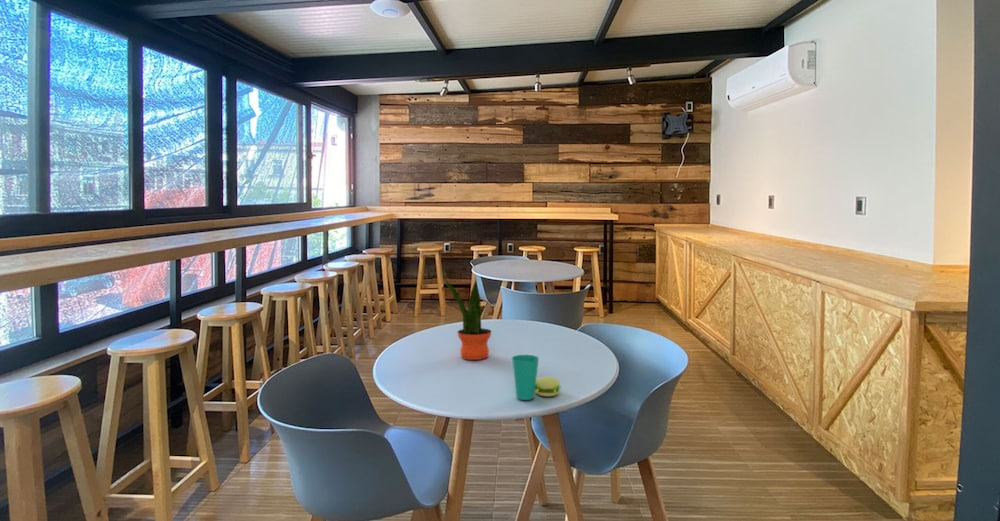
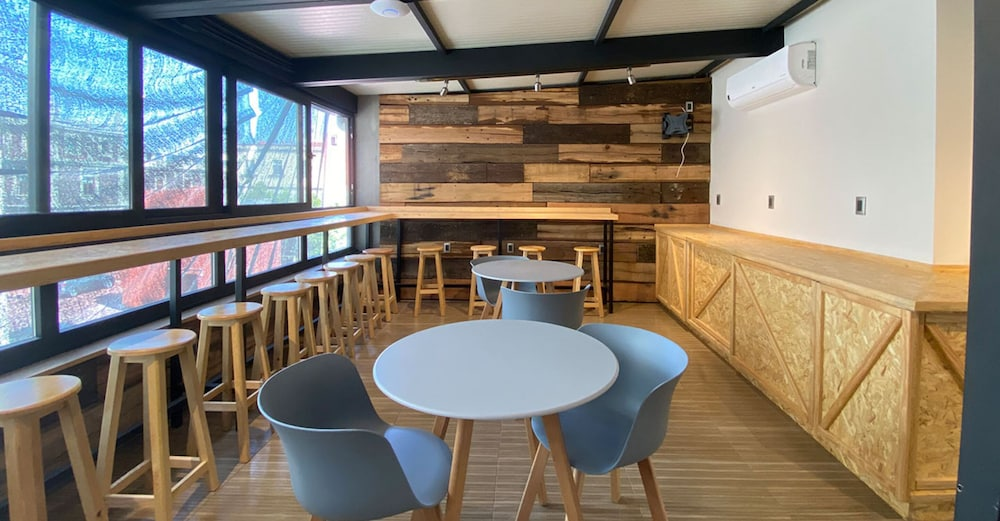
- potted plant (467, 316)
- cup (536, 376)
